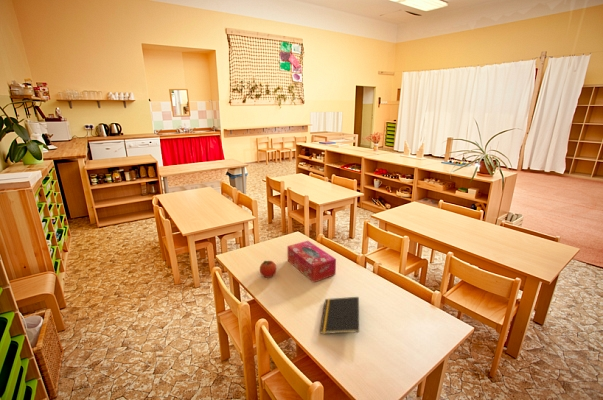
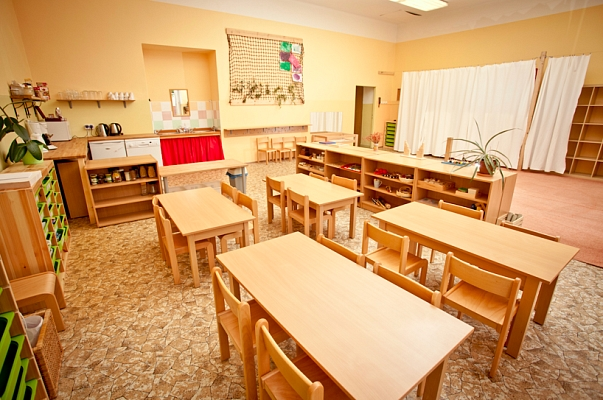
- notepad (340, 314)
- tissue box (310, 259)
- fruit (268, 267)
